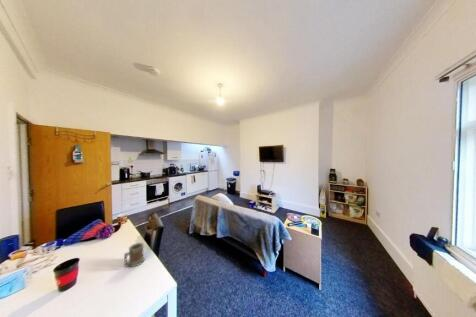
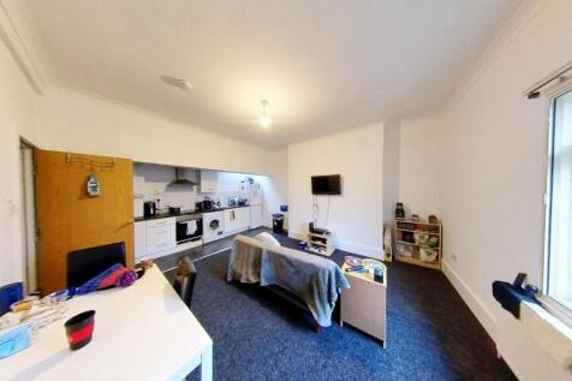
- mug (134, 255)
